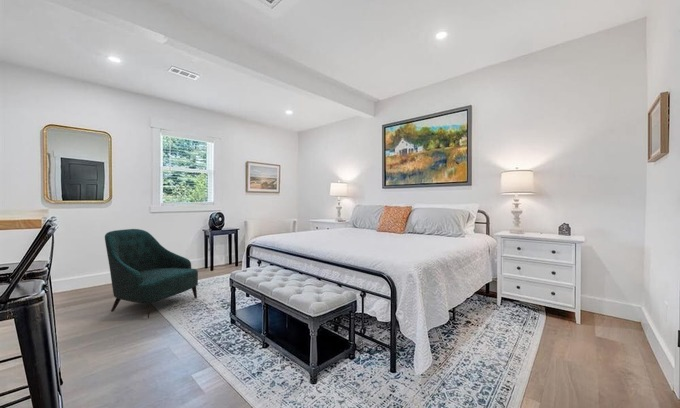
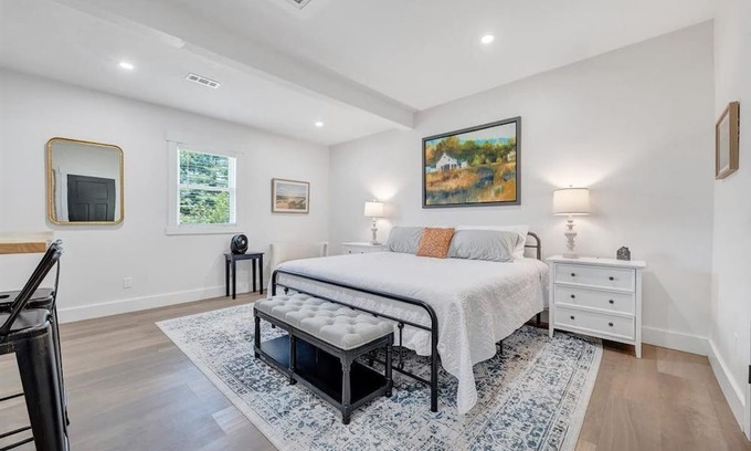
- armchair (153, 267)
